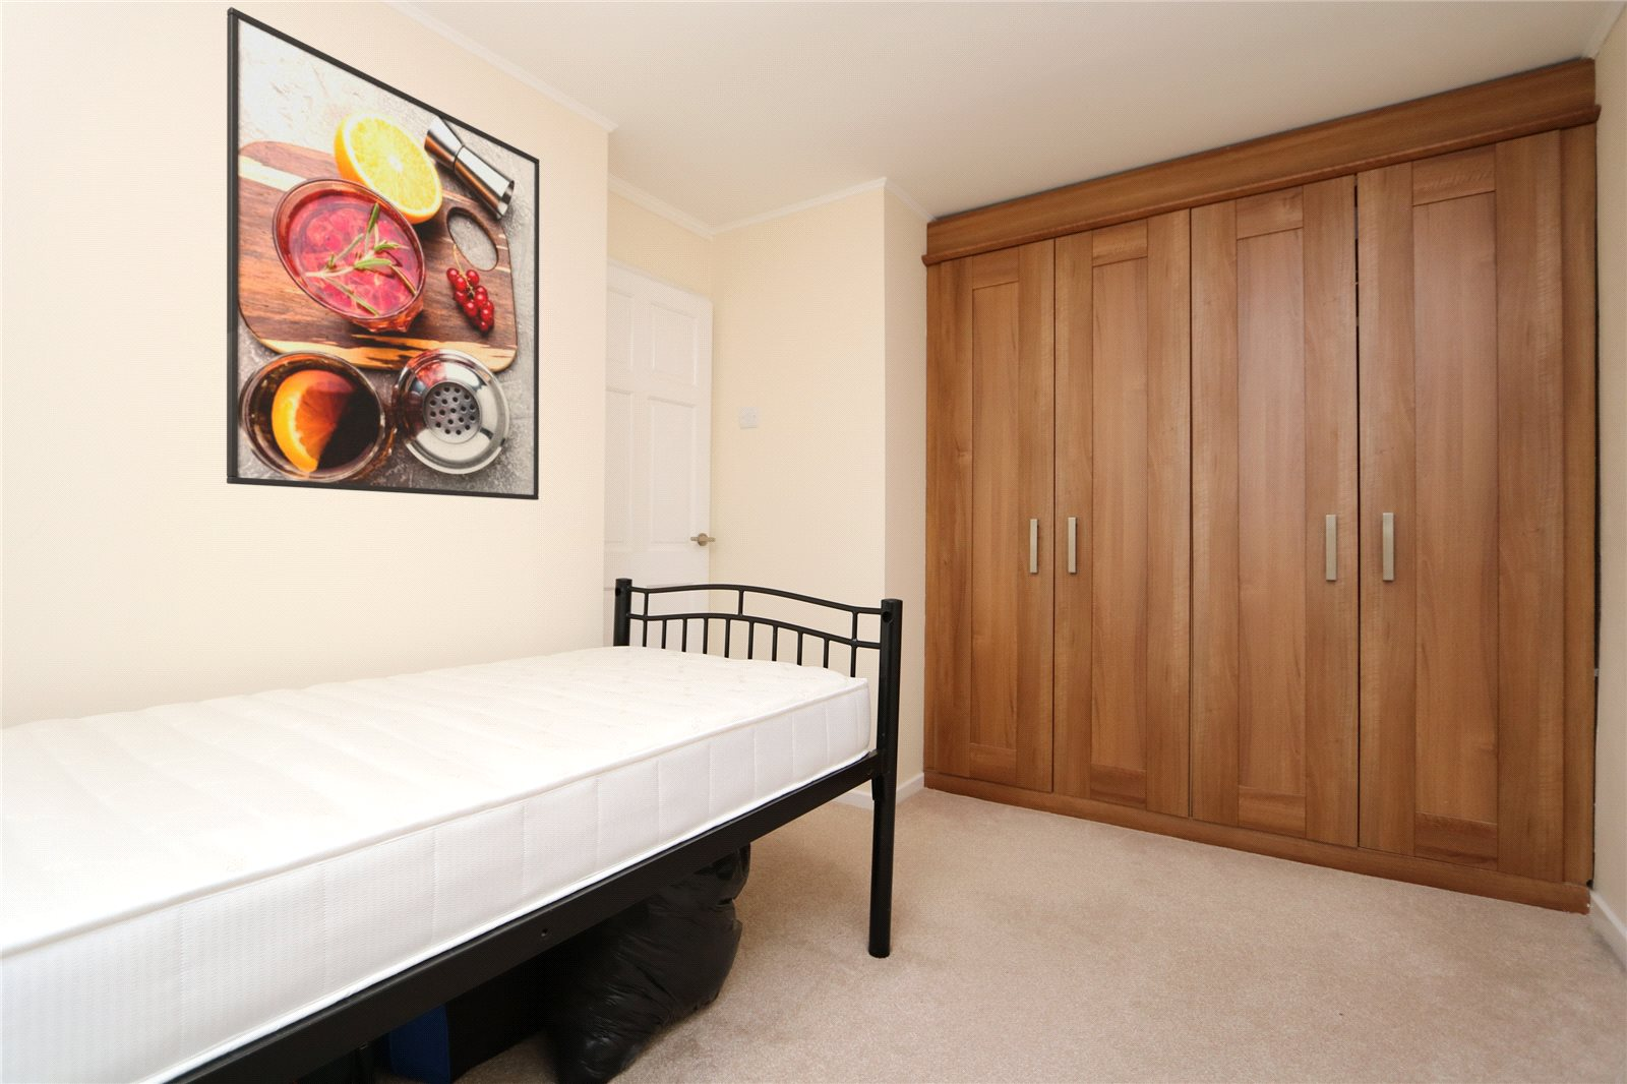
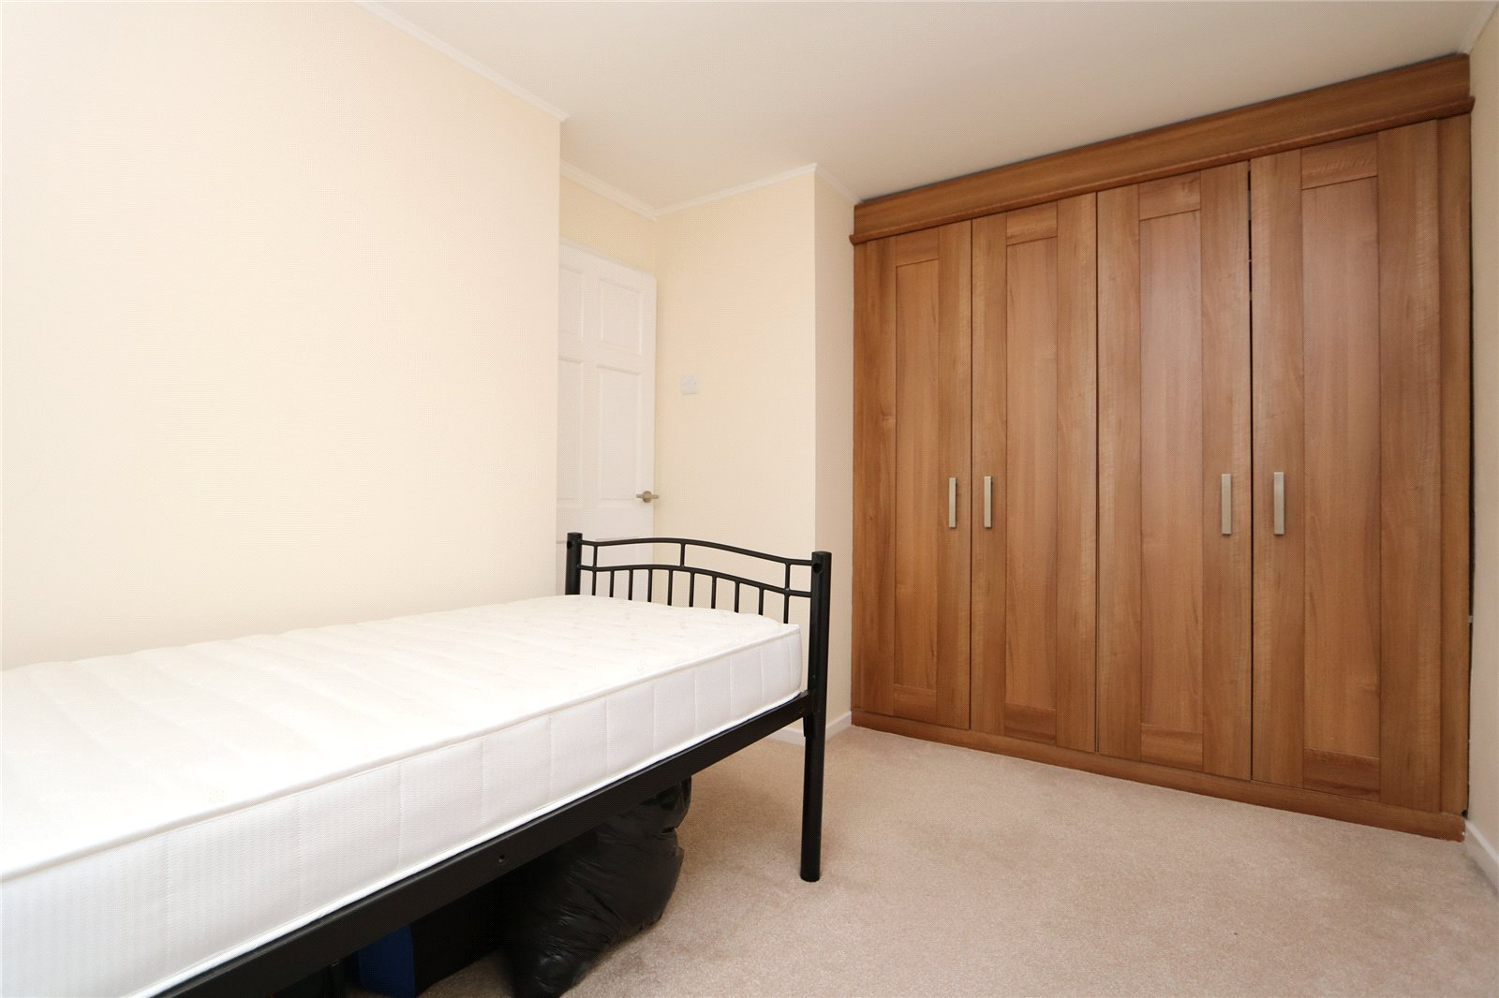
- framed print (408, 295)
